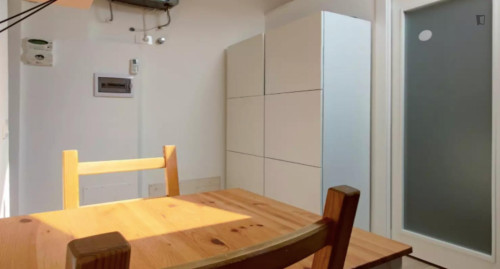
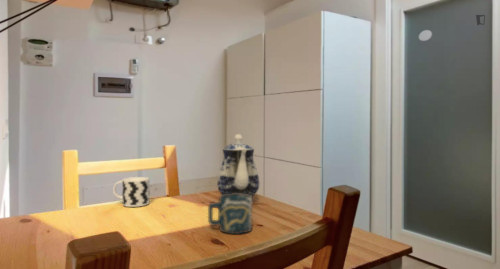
+ cup (131, 191)
+ cup (230, 212)
+ teapot (238, 168)
